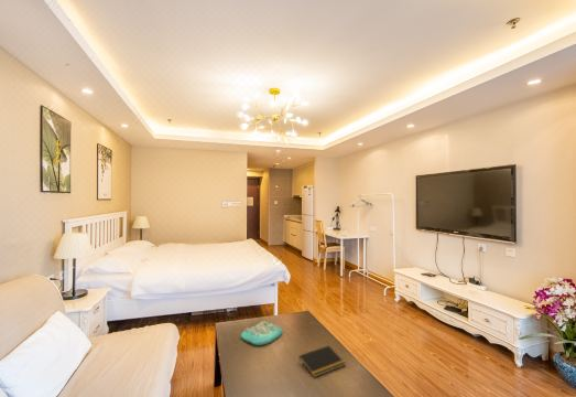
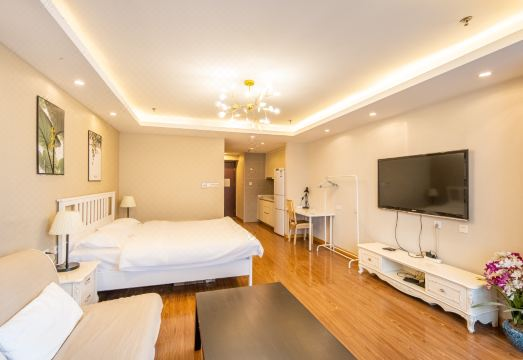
- notepad (322, 360)
- decorative tray (262, 325)
